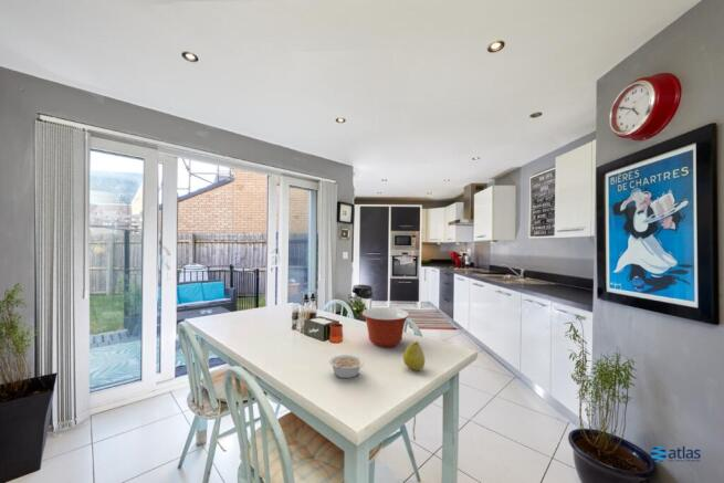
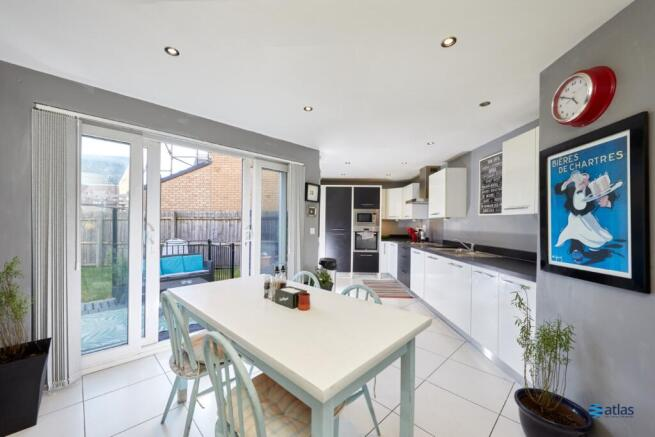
- fruit (413, 354)
- mixing bowl (385, 327)
- legume (347, 366)
